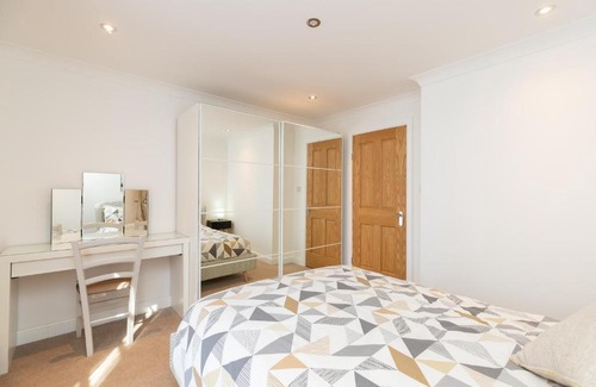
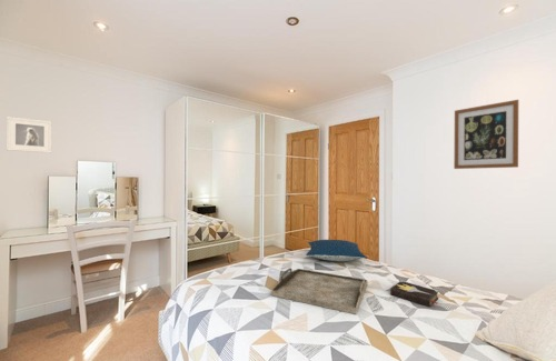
+ serving tray (321, 282)
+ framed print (30, 134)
+ pillow (334, 249)
+ hardback book (414, 292)
+ wall art (484, 137)
